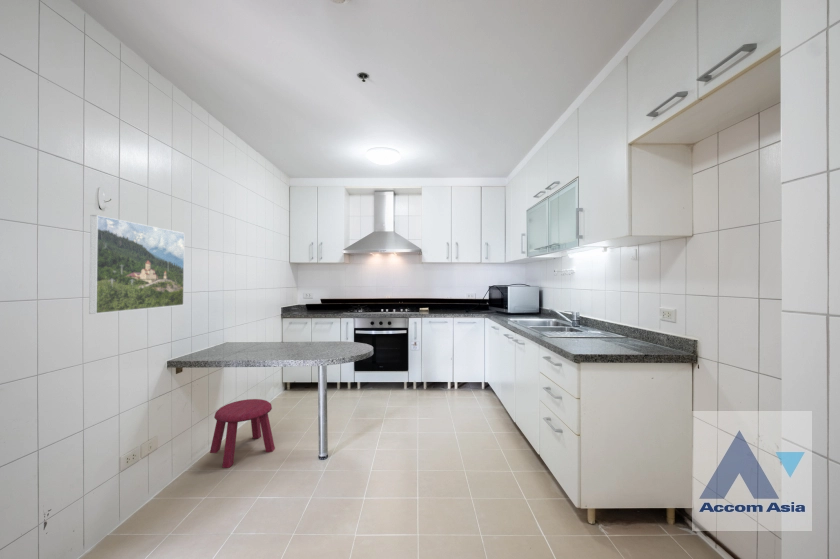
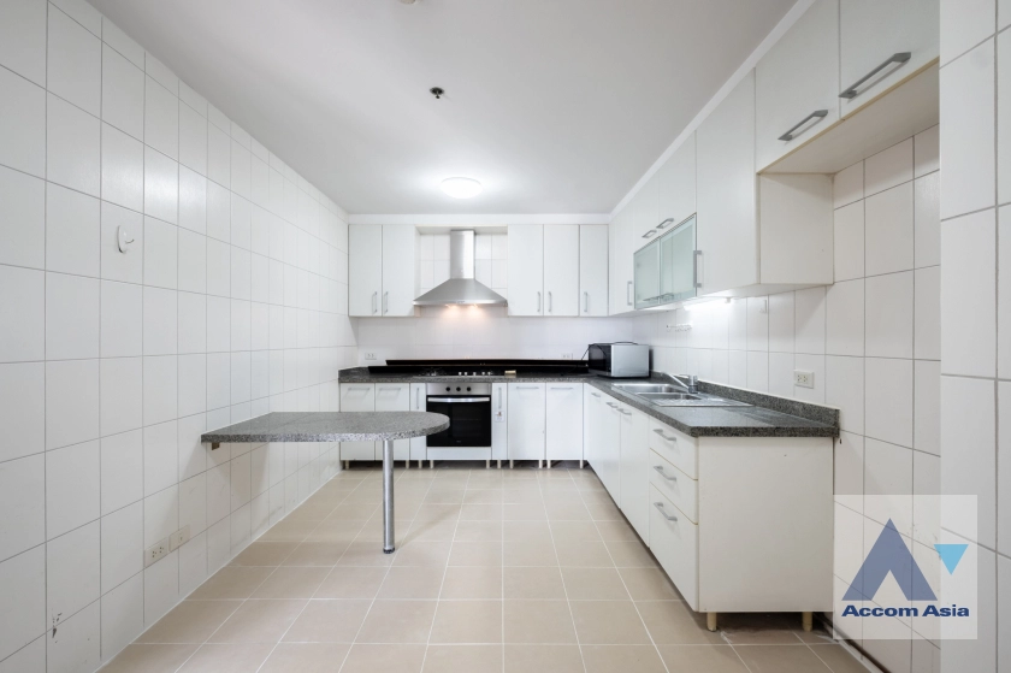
- stool (236, 428)
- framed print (144, 267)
